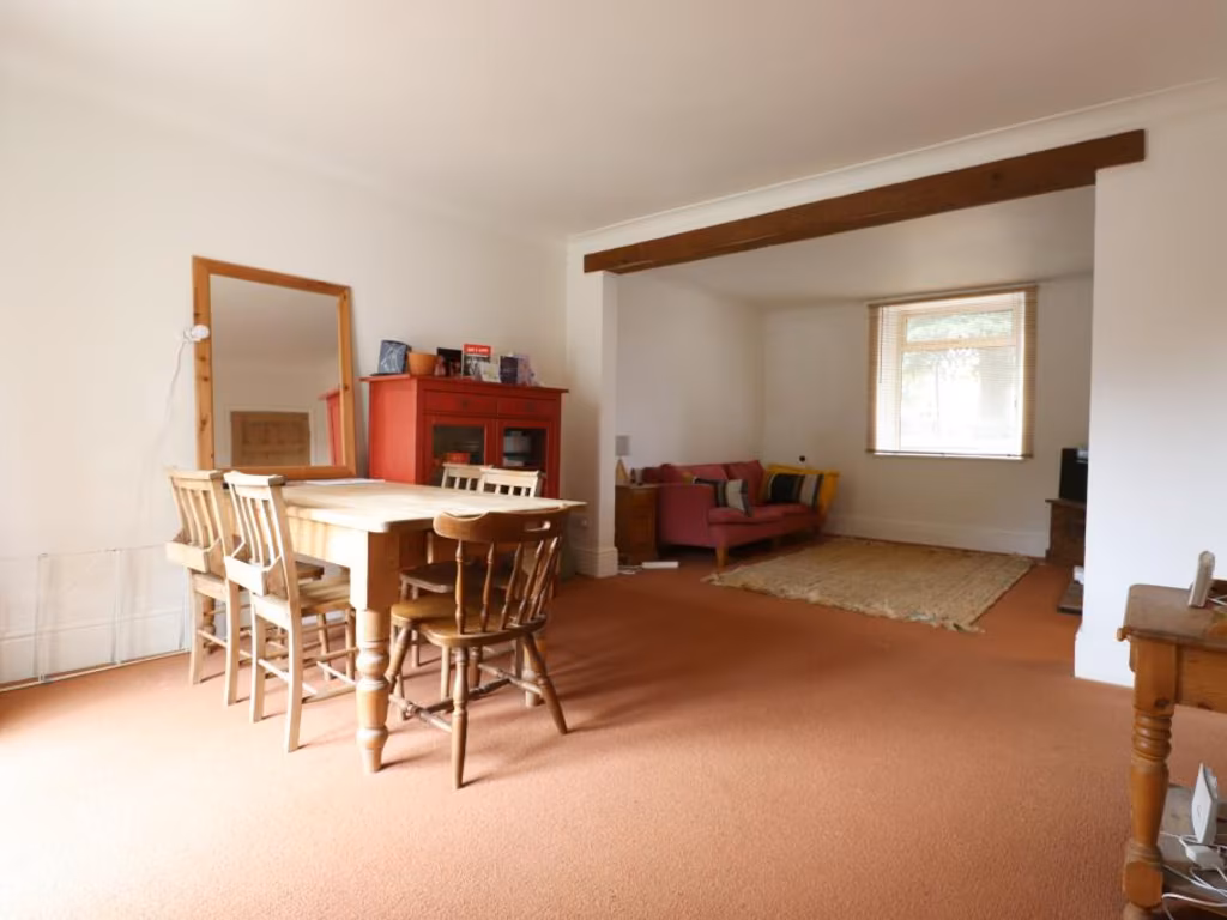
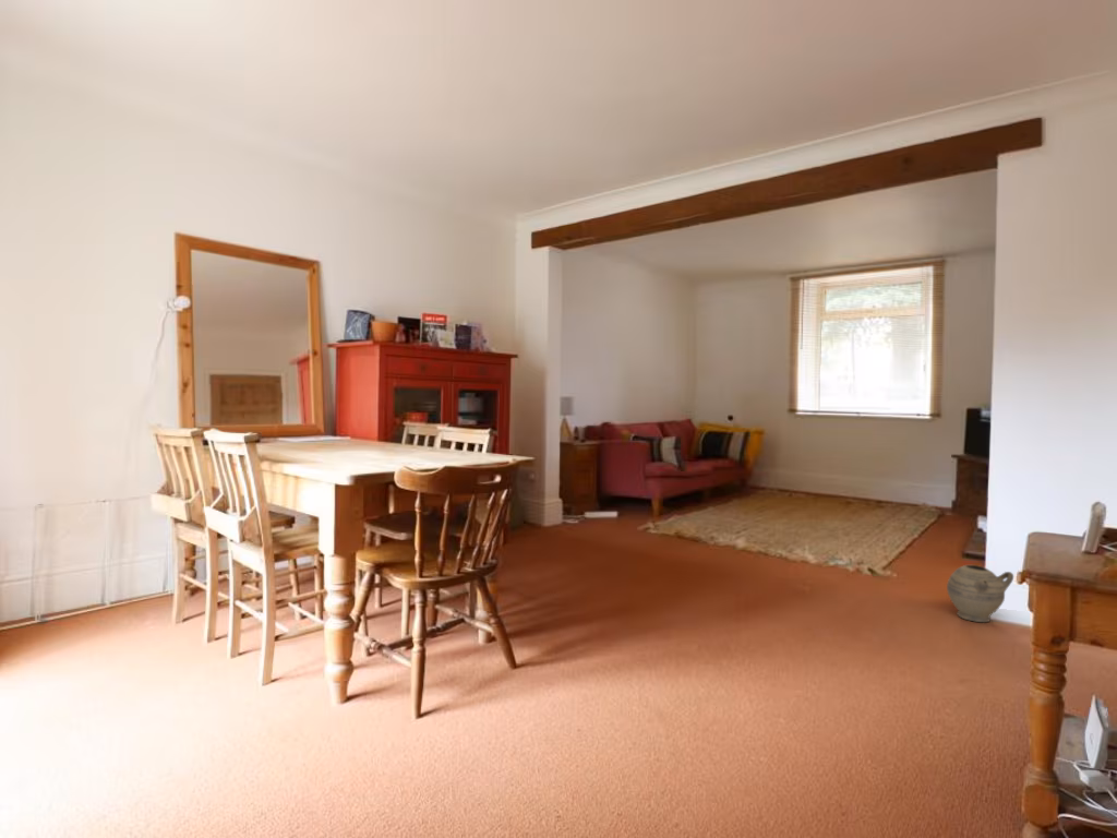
+ ceramic jug (978, 594)
